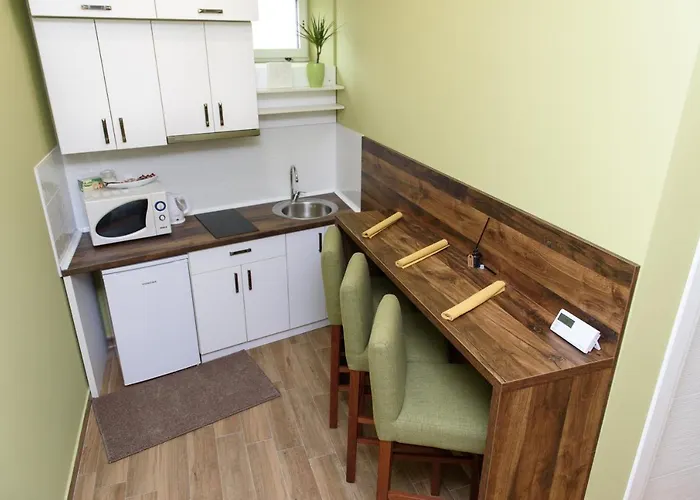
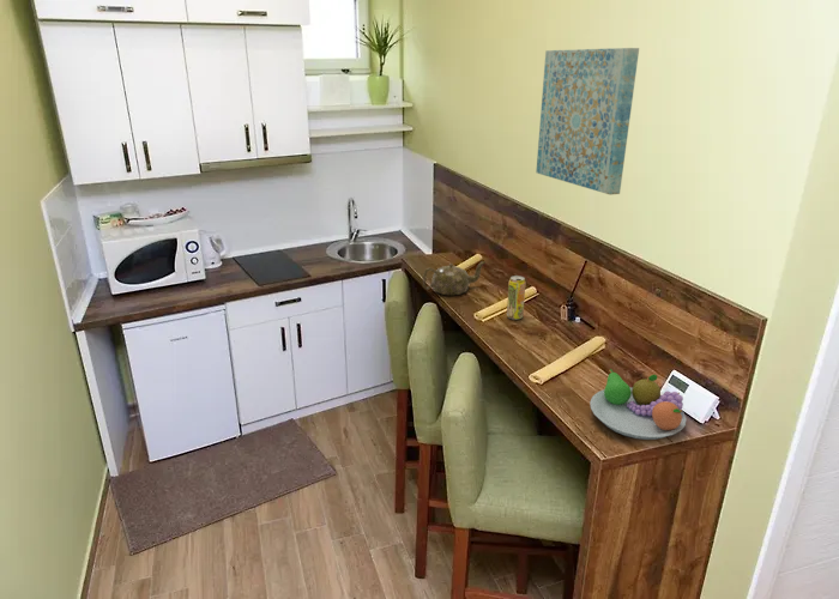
+ beverage can (515, 297)
+ fruit bowl (636, 400)
+ teapot (453, 276)
+ wall art (580, 119)
